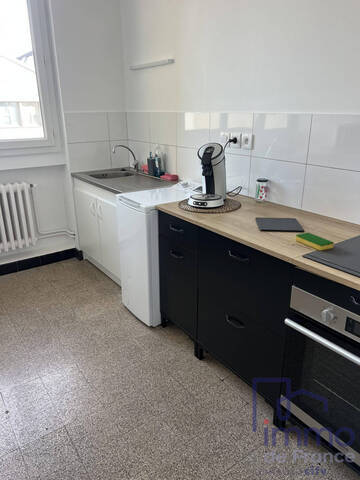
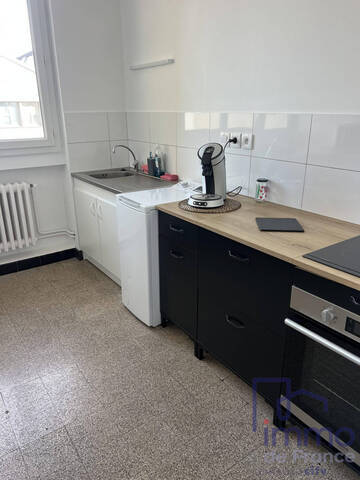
- dish sponge (314, 241)
